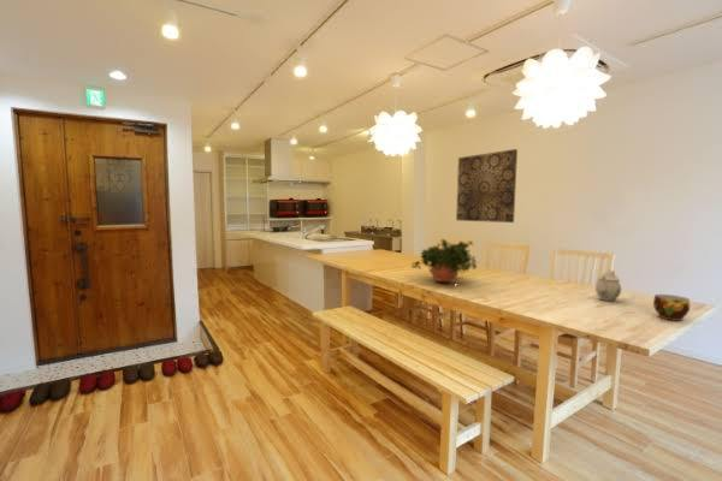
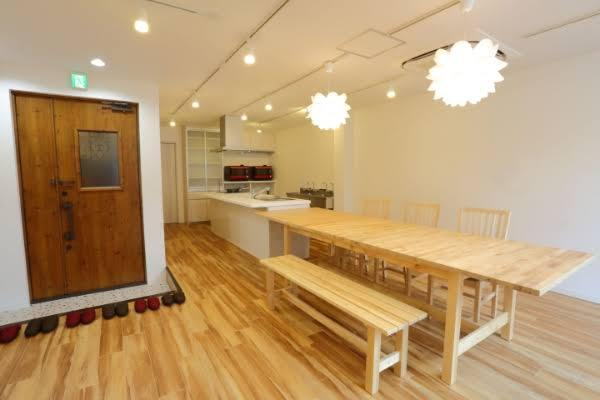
- cup (669, 307)
- potted plant (445, 260)
- wall art (484, 188)
- teapot (608, 284)
